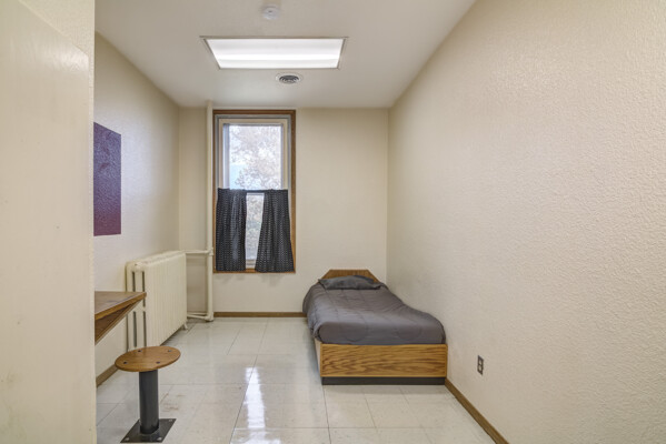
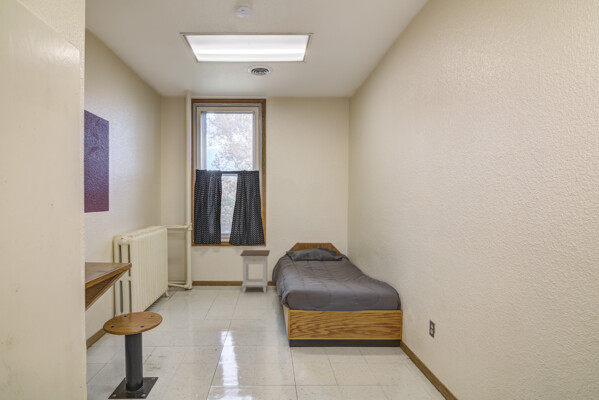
+ nightstand (248, 270)
